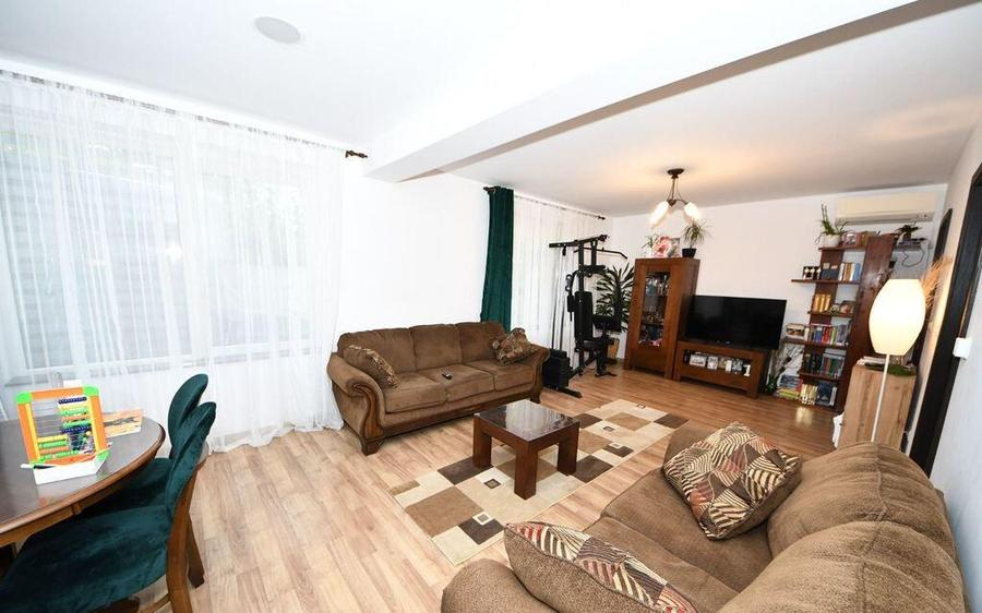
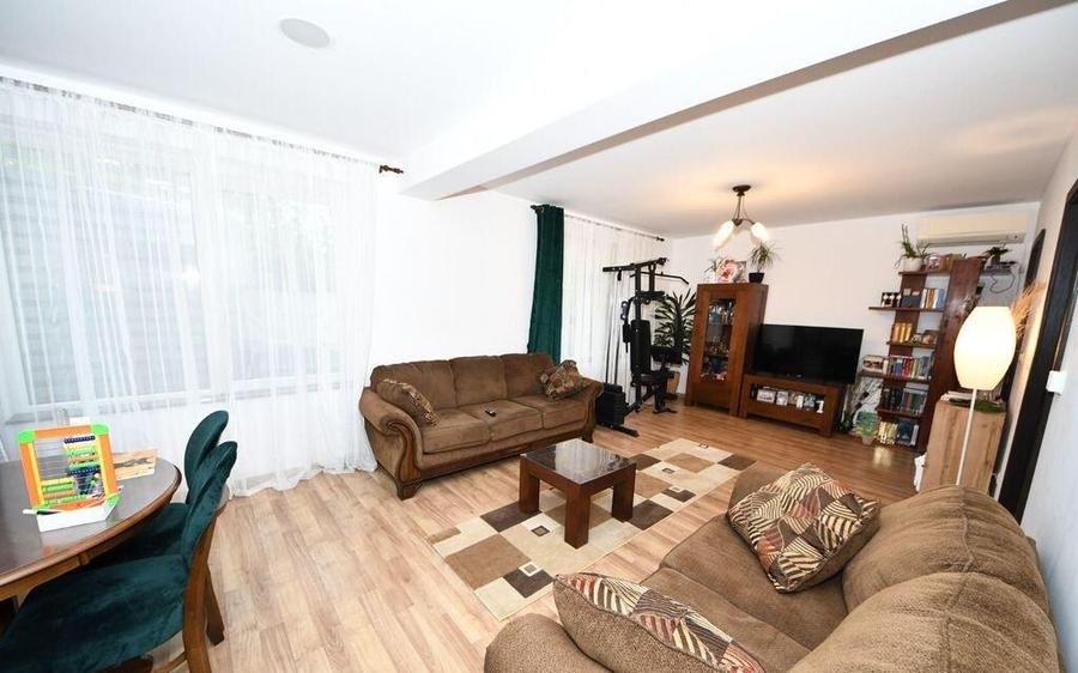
+ potted plant (868, 425)
